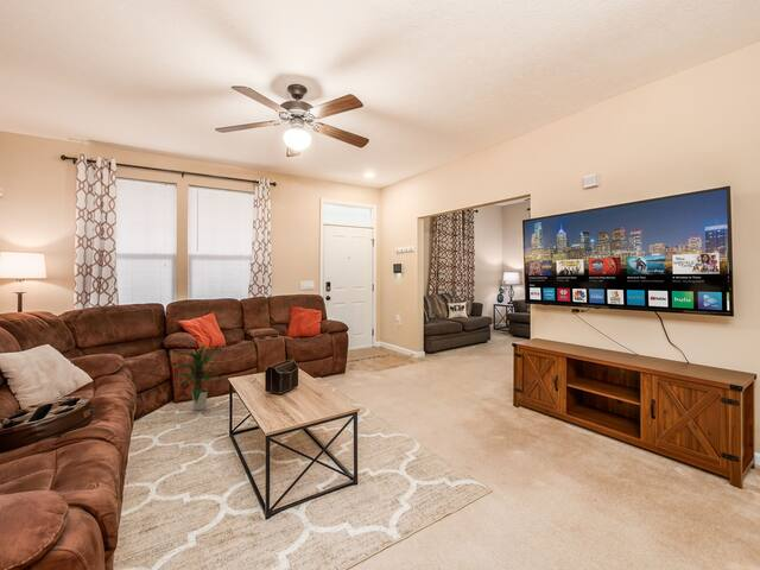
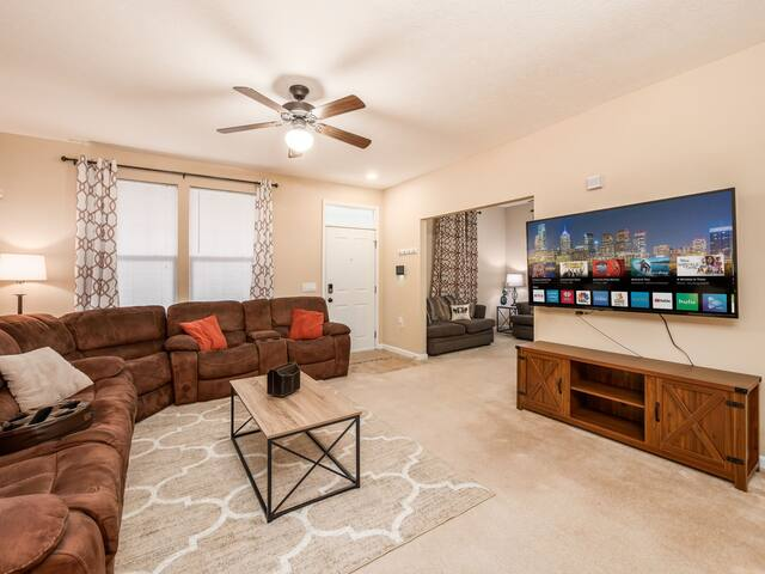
- indoor plant (197, 376)
